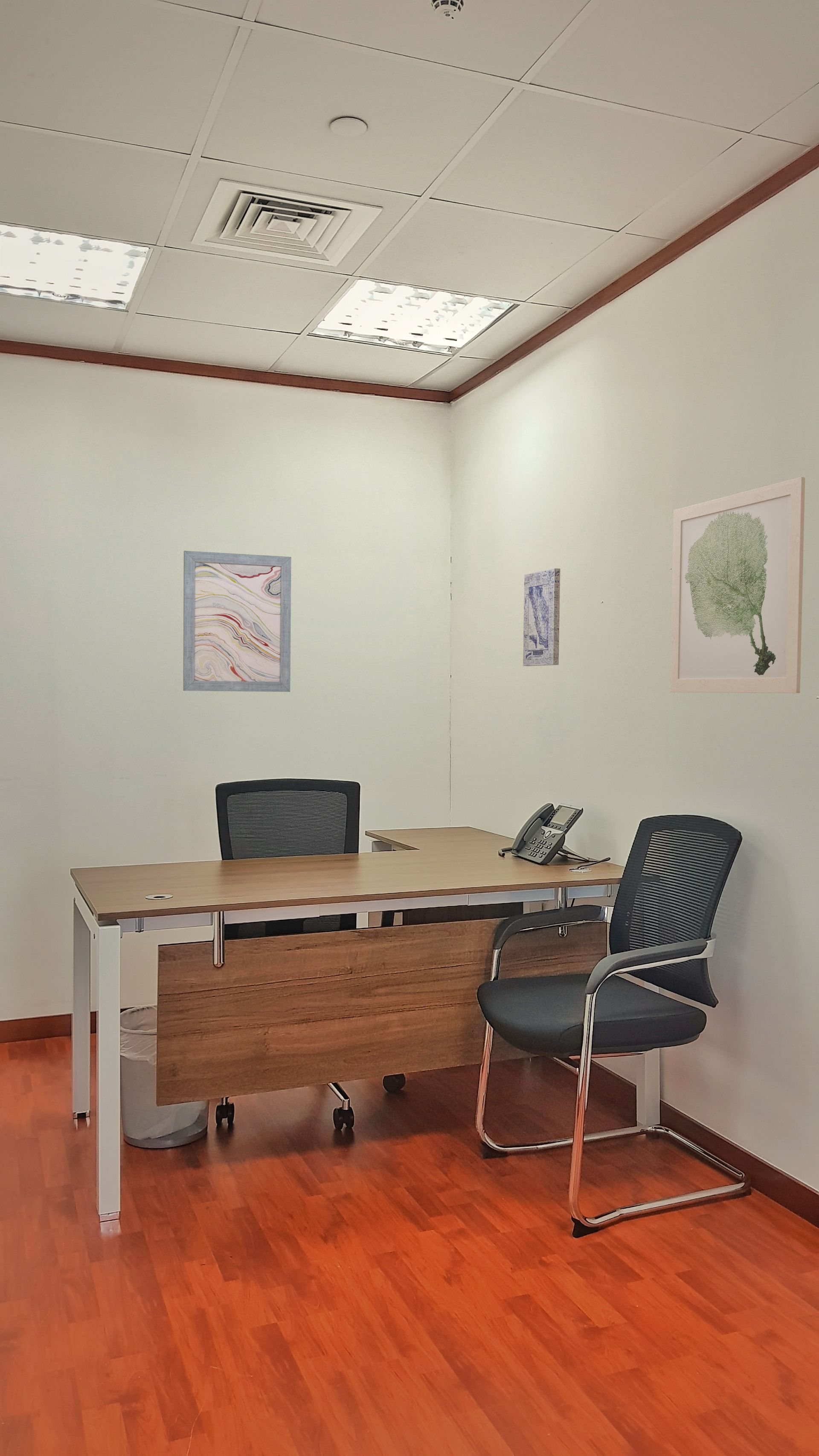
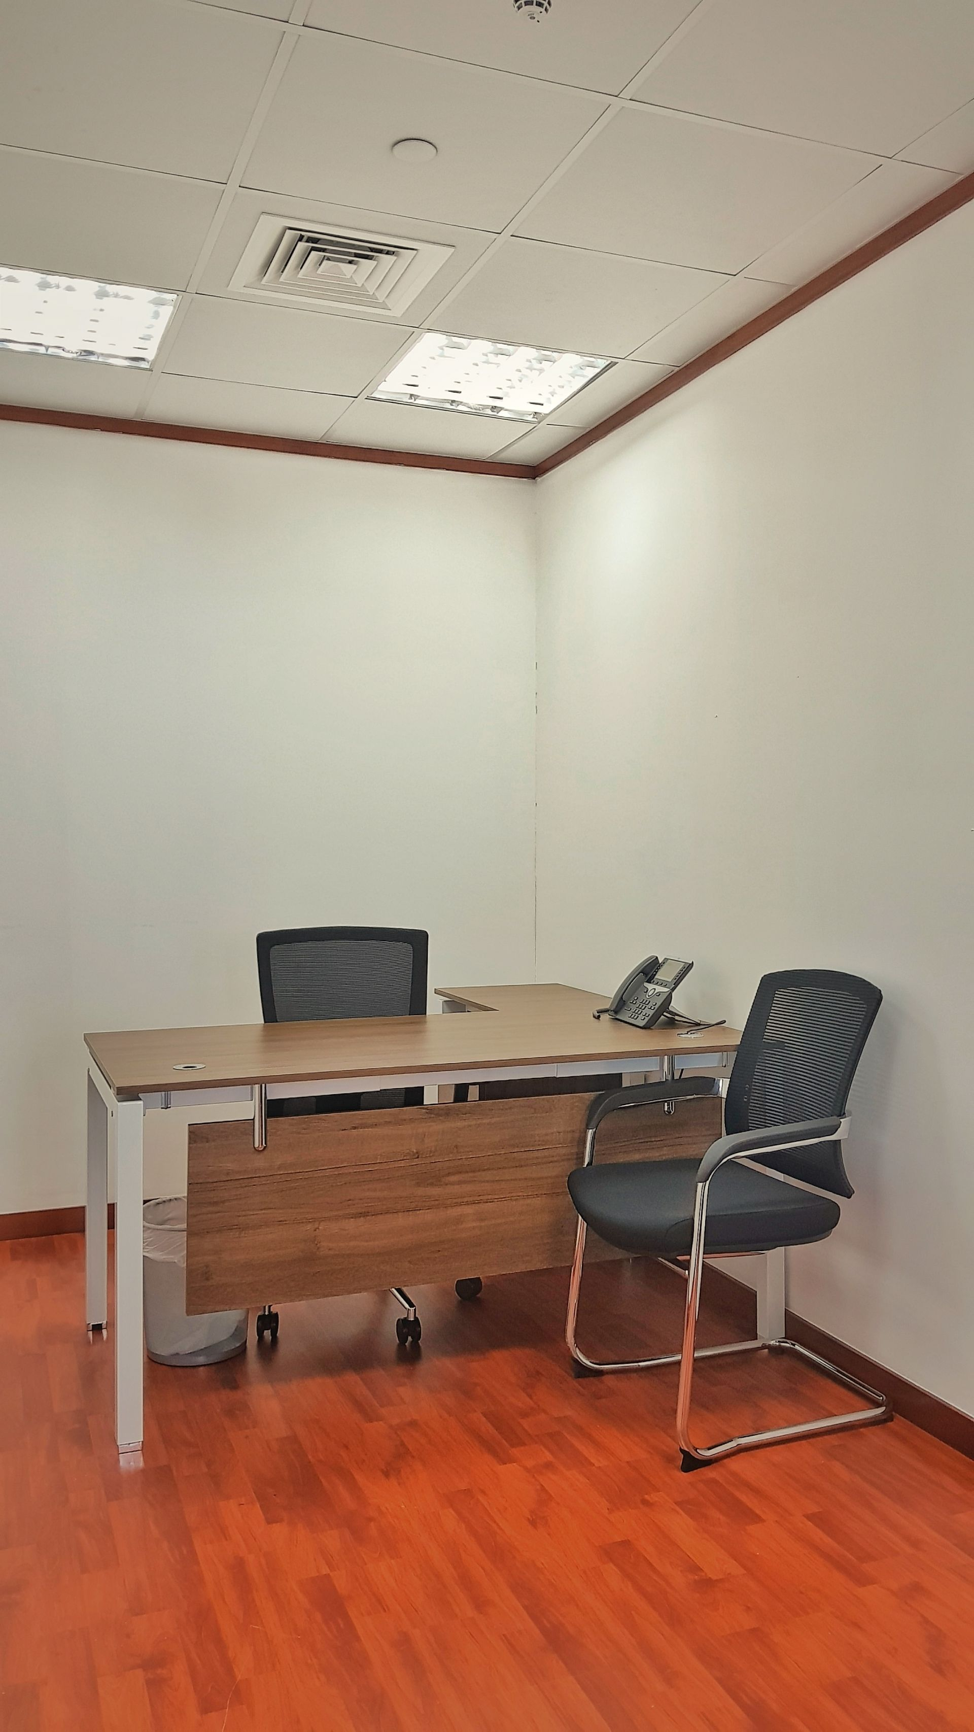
- wall art (238, 623)
- wall art (541, 619)
- wall art (732, 594)
